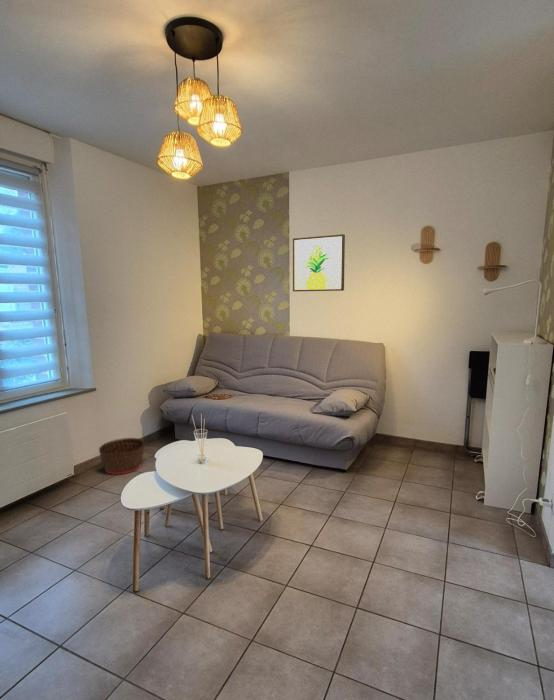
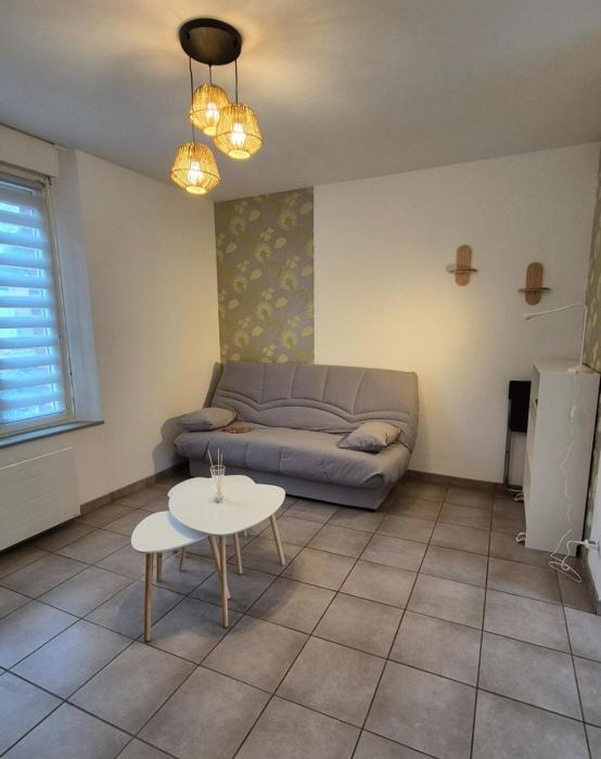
- basket (122, 456)
- wall art (317, 264)
